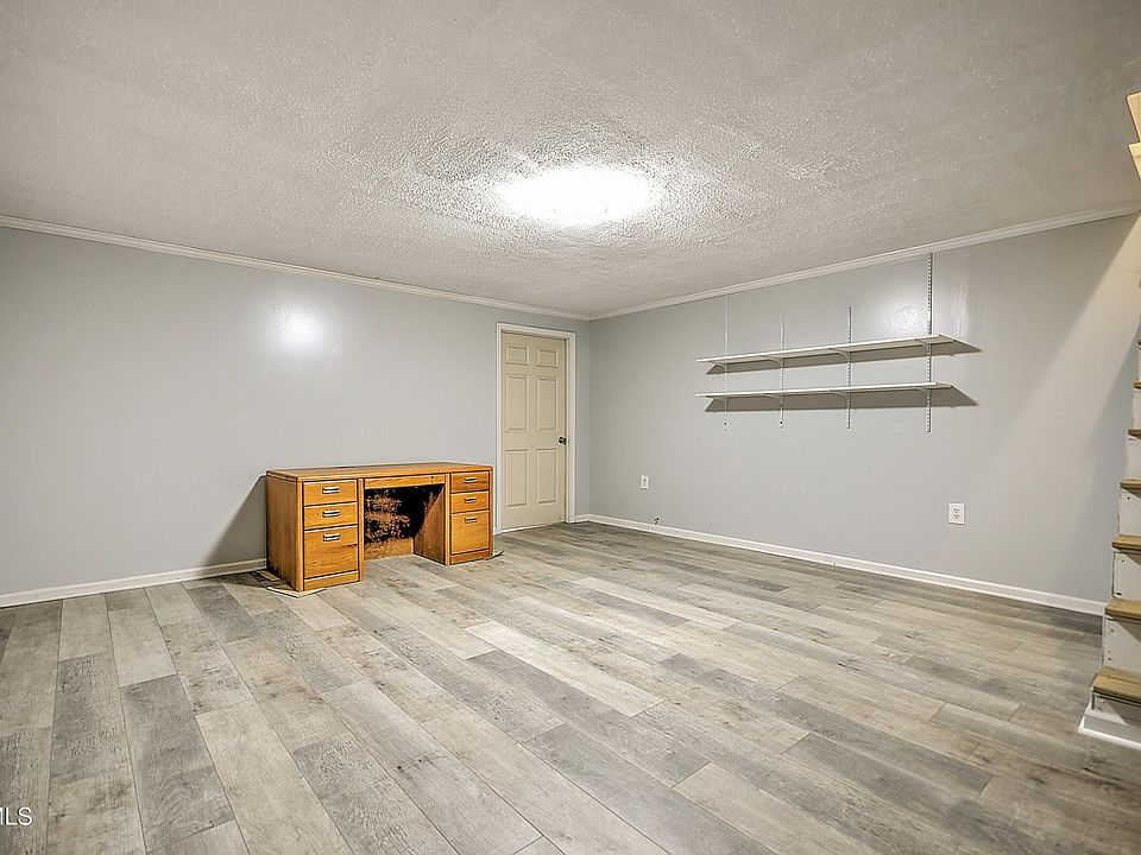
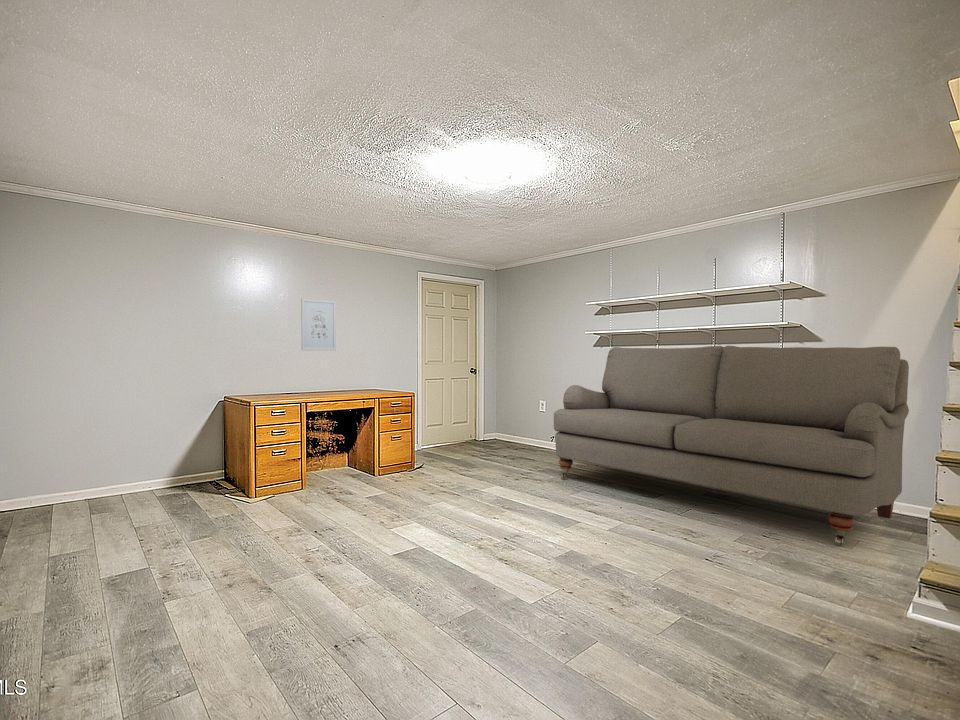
+ sofa (707, 419)
+ wall art (319, 325)
